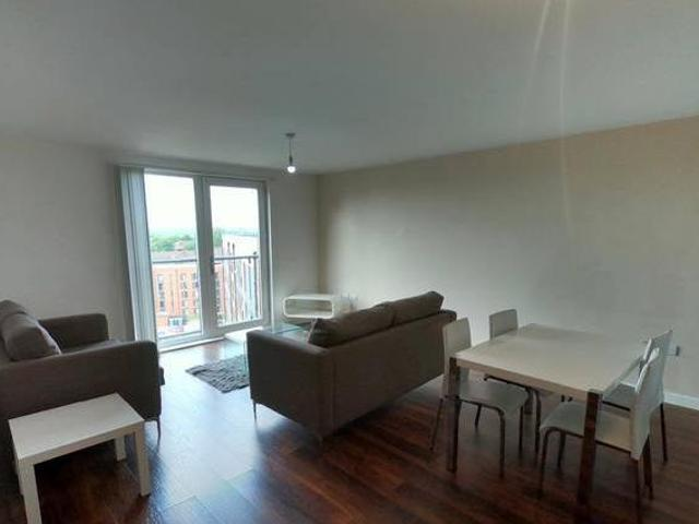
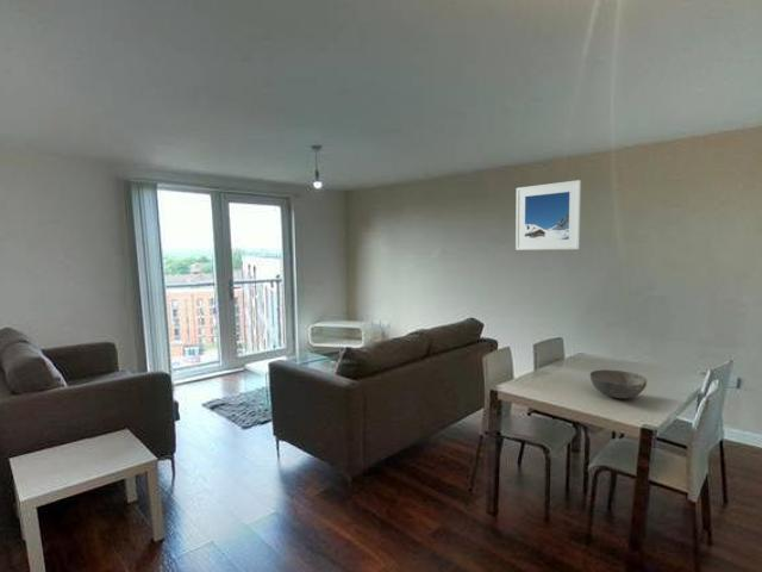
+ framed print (545, 217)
+ bowl (617, 386)
